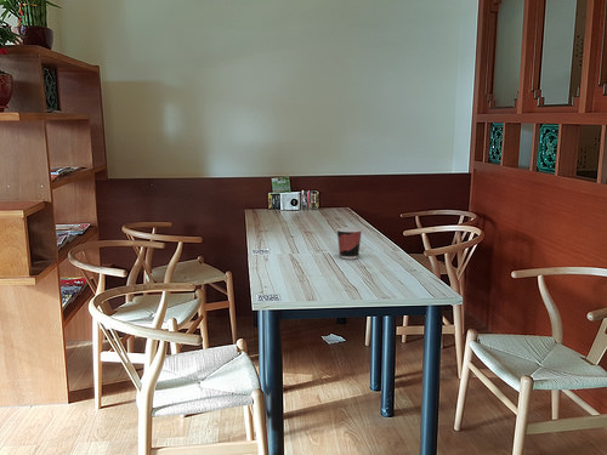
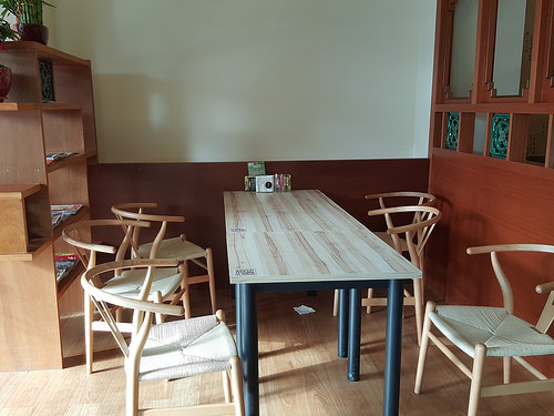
- cup (348, 243)
